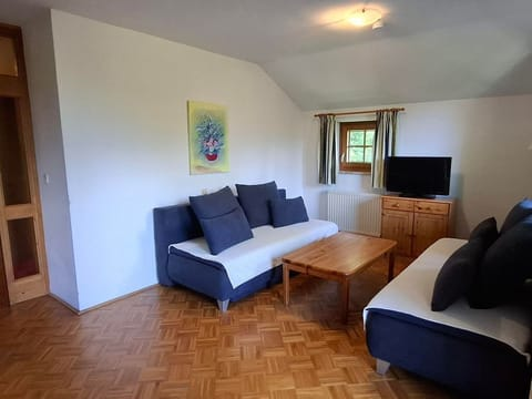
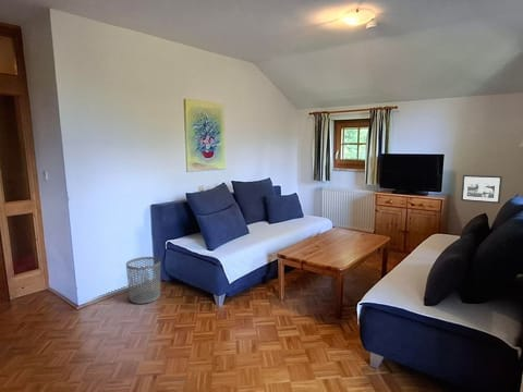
+ waste bin (144, 280)
+ picture frame (481, 188)
